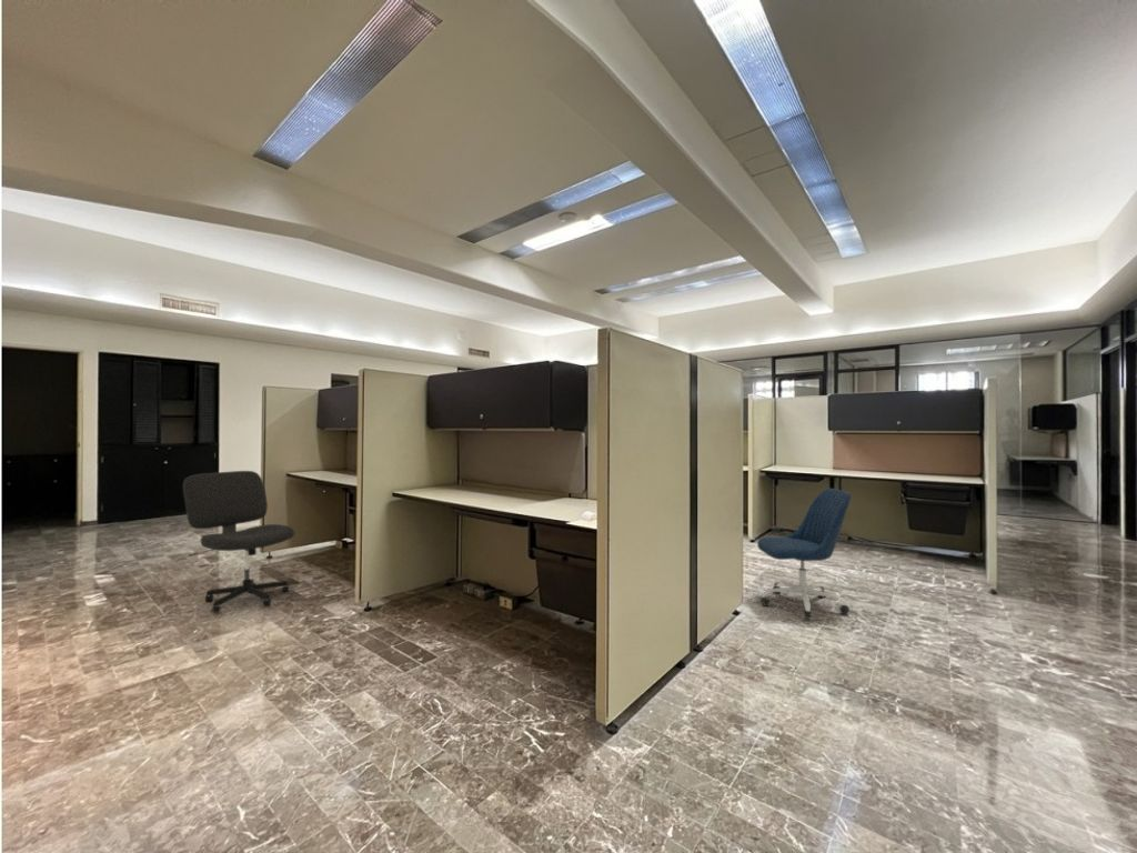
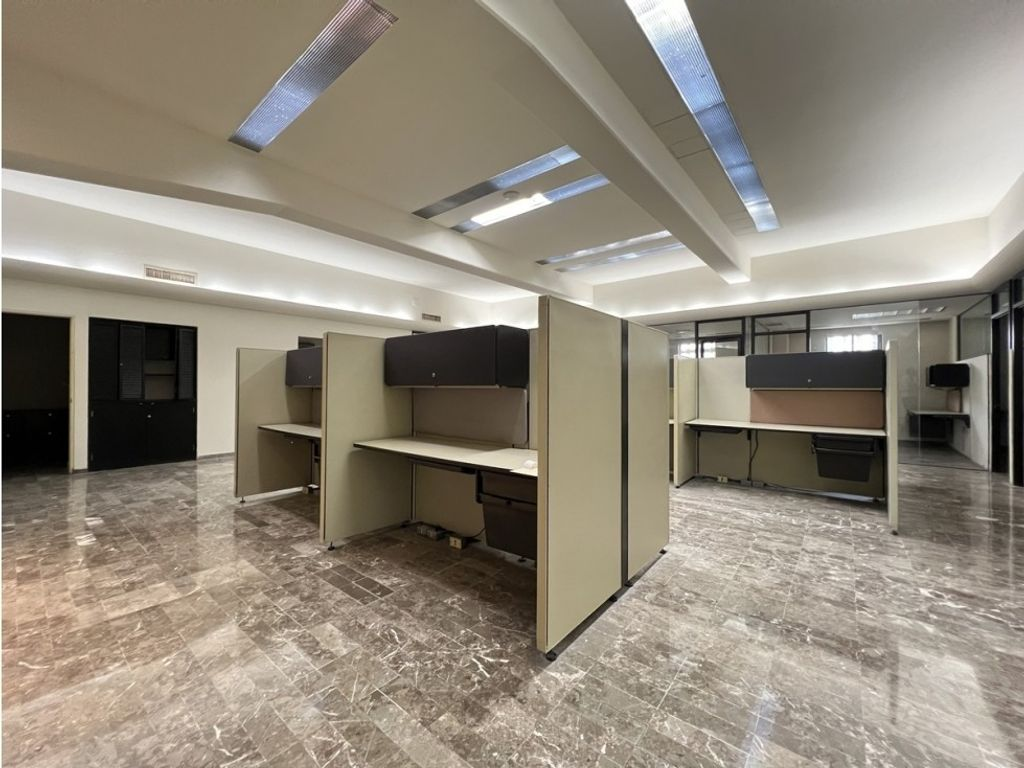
- office chair (802, 548)
- office chair (241, 536)
